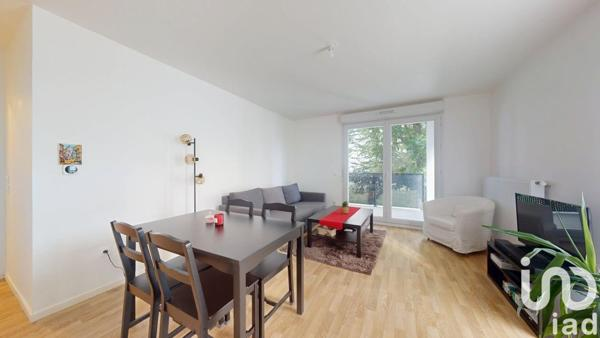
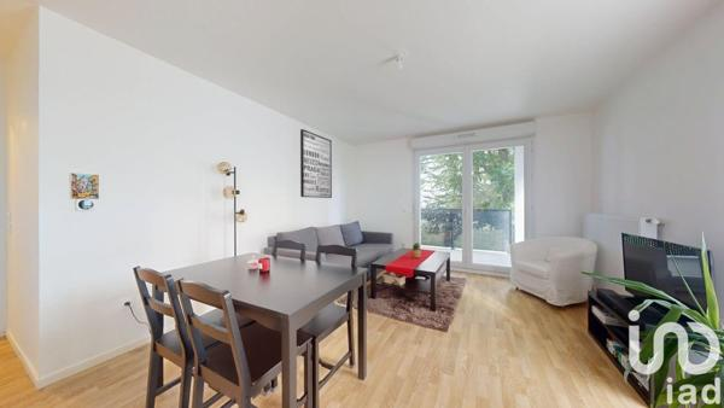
+ wall art (316, 165)
